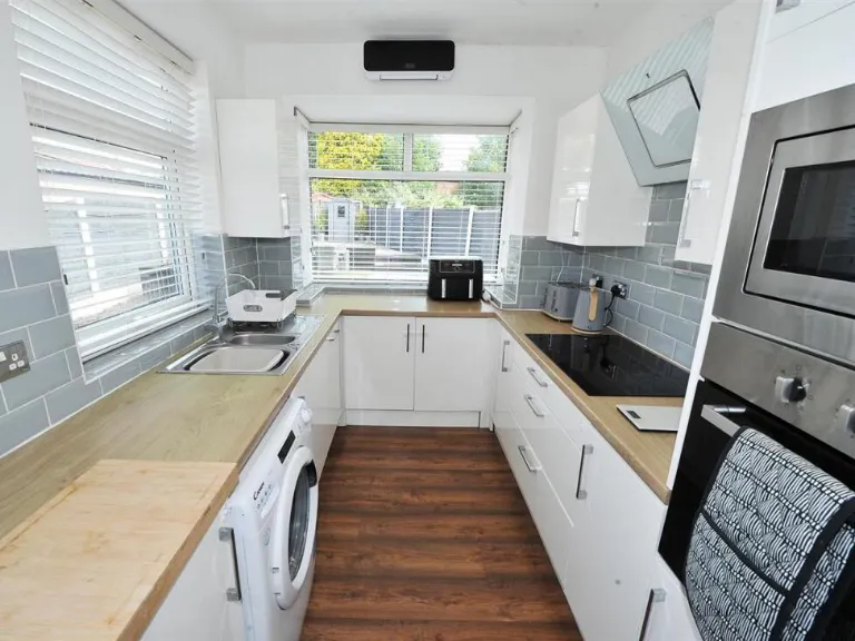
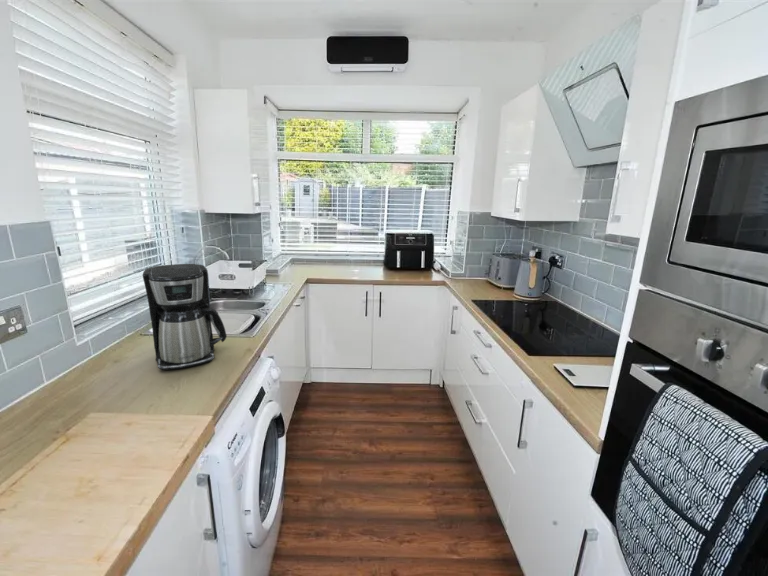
+ coffee maker (189, 309)
